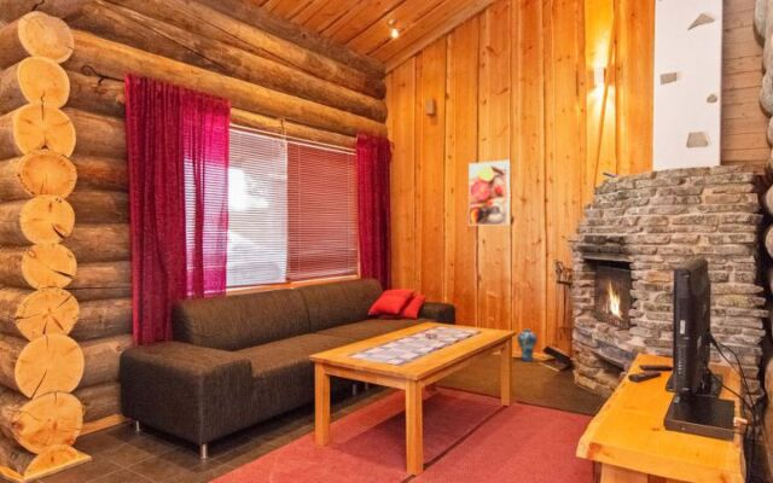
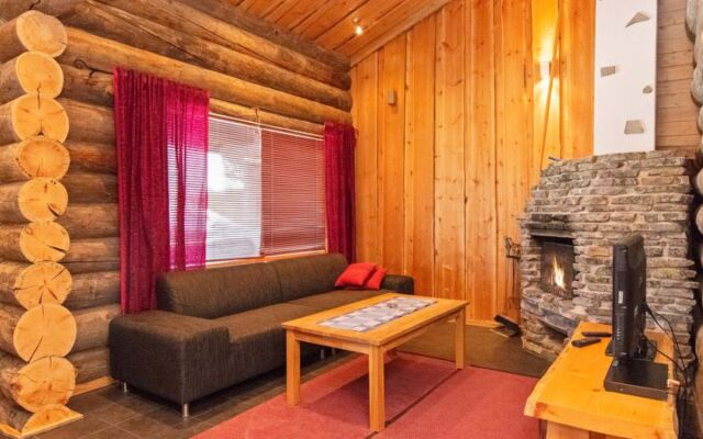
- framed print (488, 193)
- vase (527, 344)
